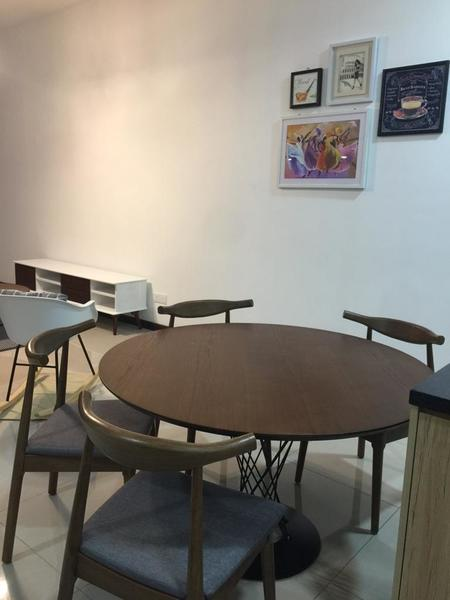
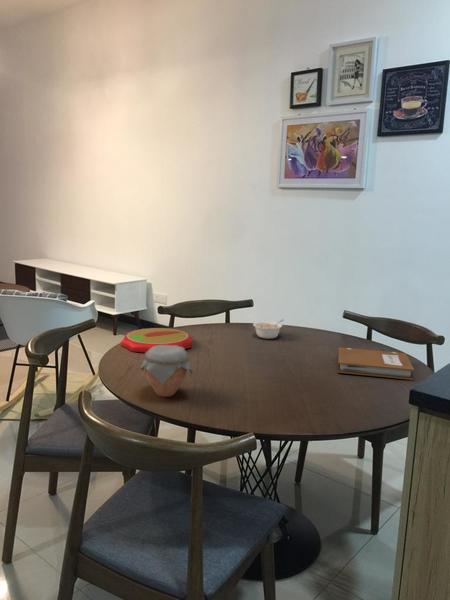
+ plate (157, 338)
+ jar (165, 371)
+ notebook (374, 362)
+ legume (267, 328)
